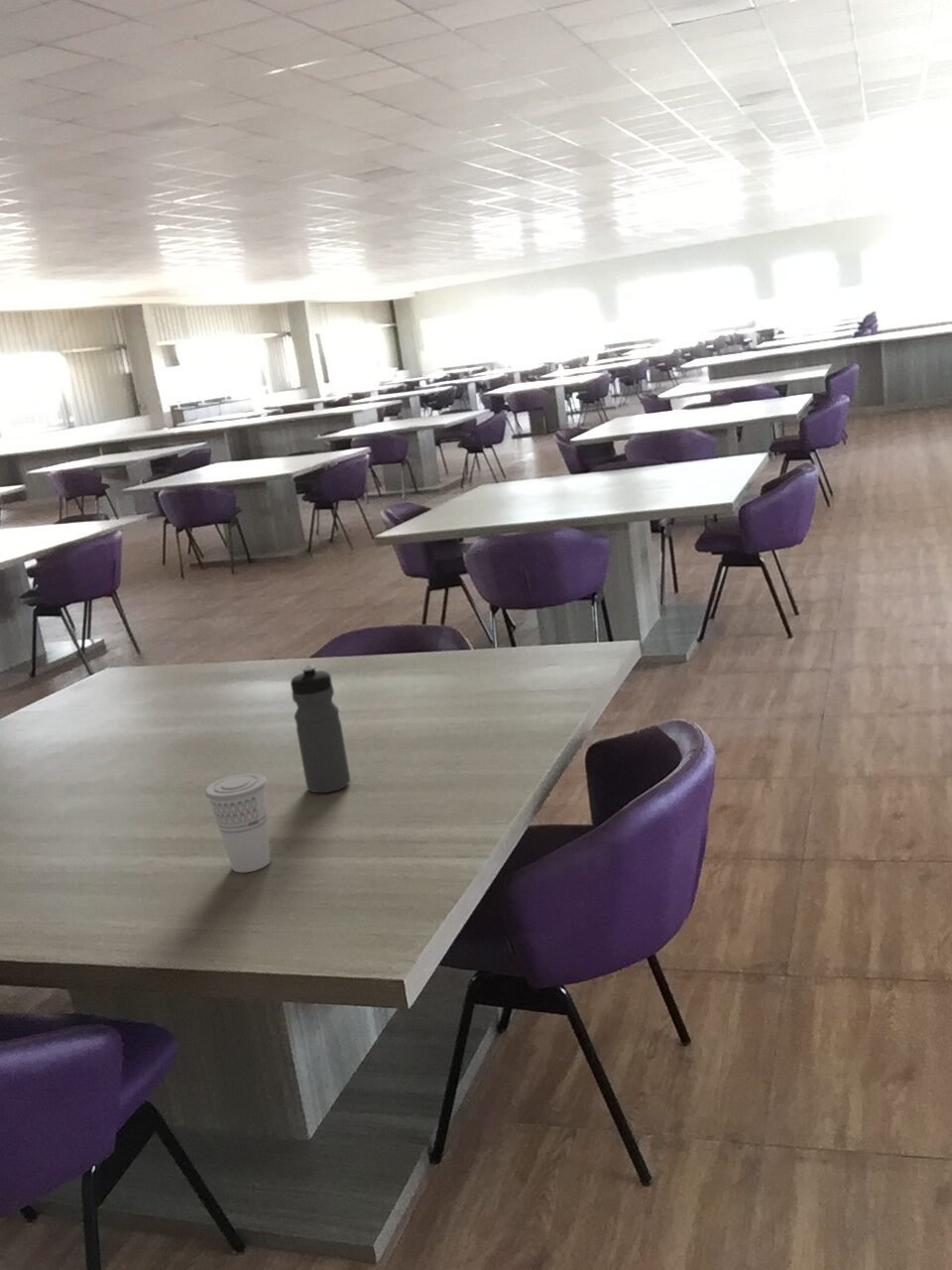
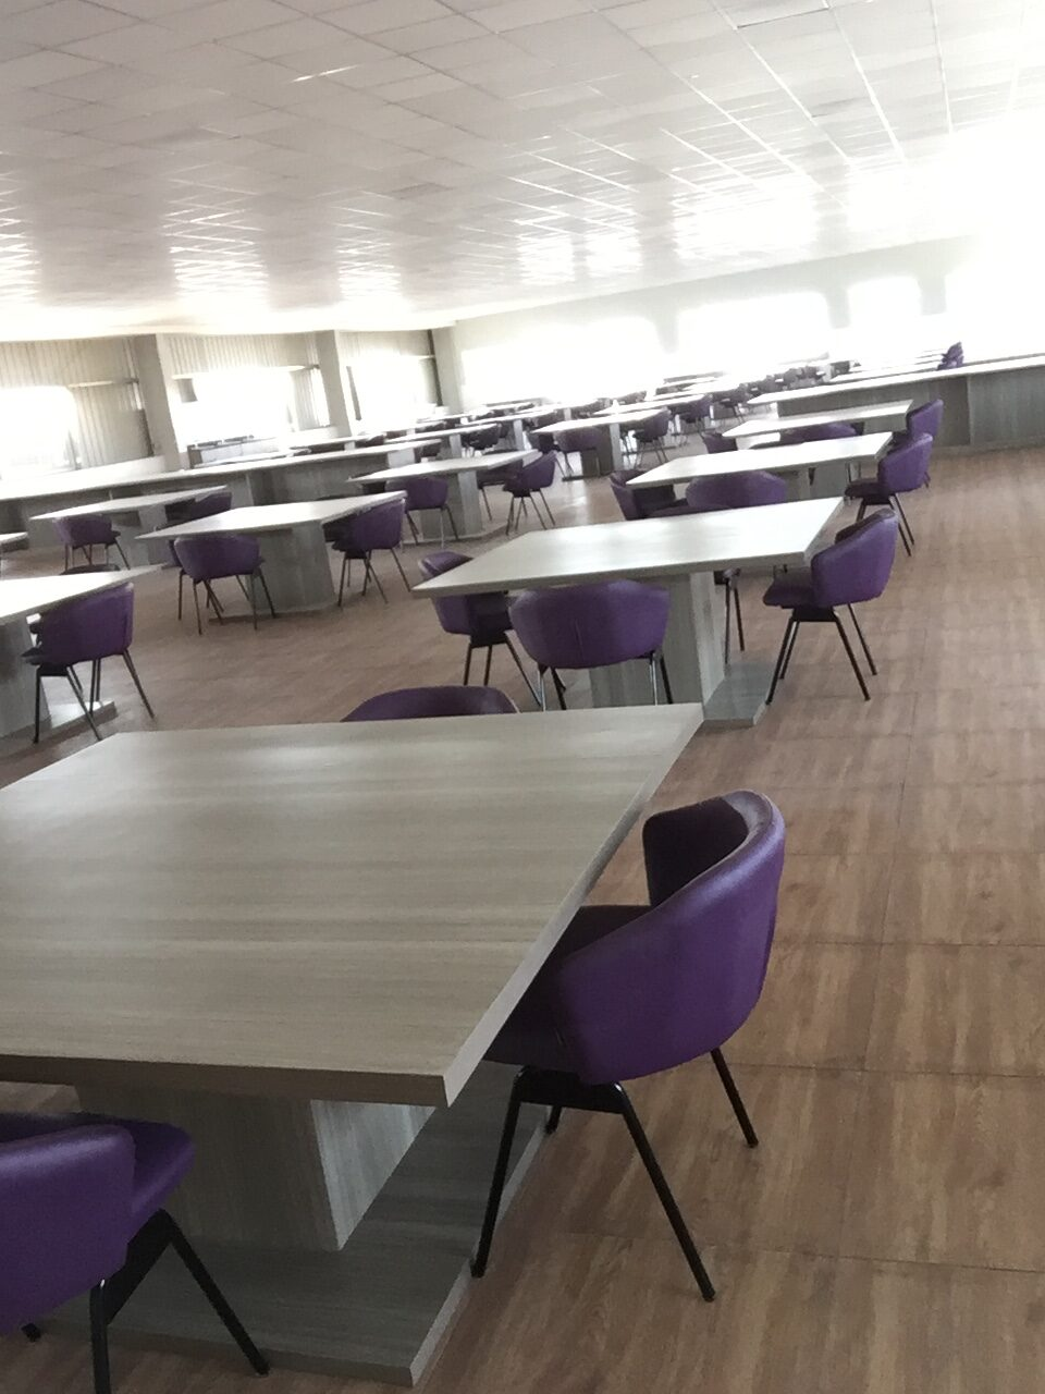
- water bottle (318, 726)
- cup (243, 824)
